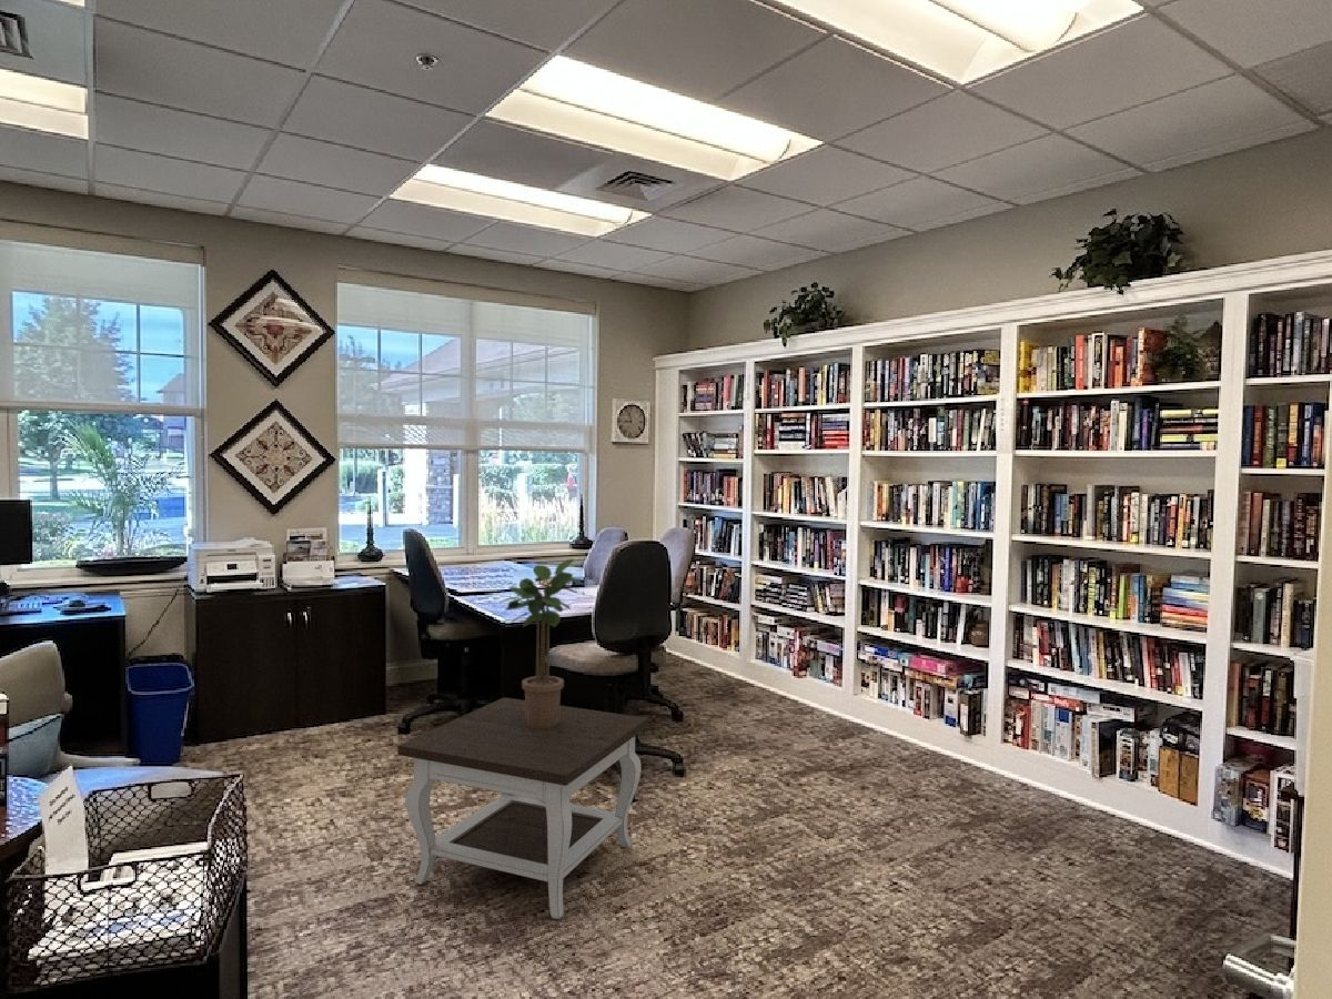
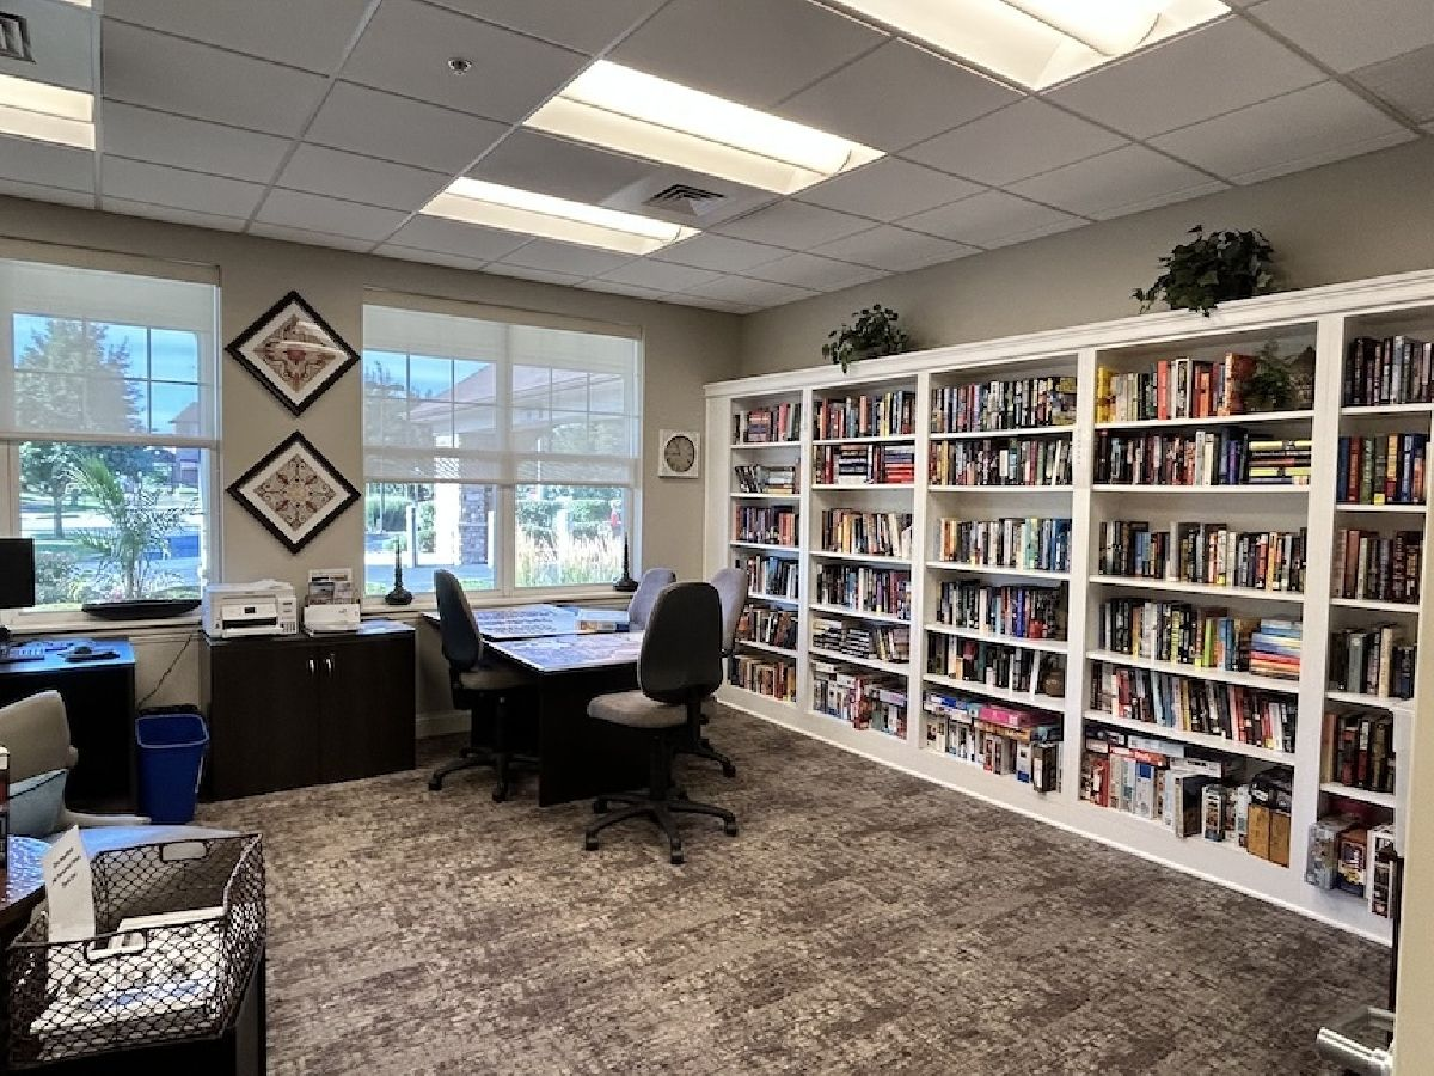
- potted plant (537, 640)
- side table (529, 797)
